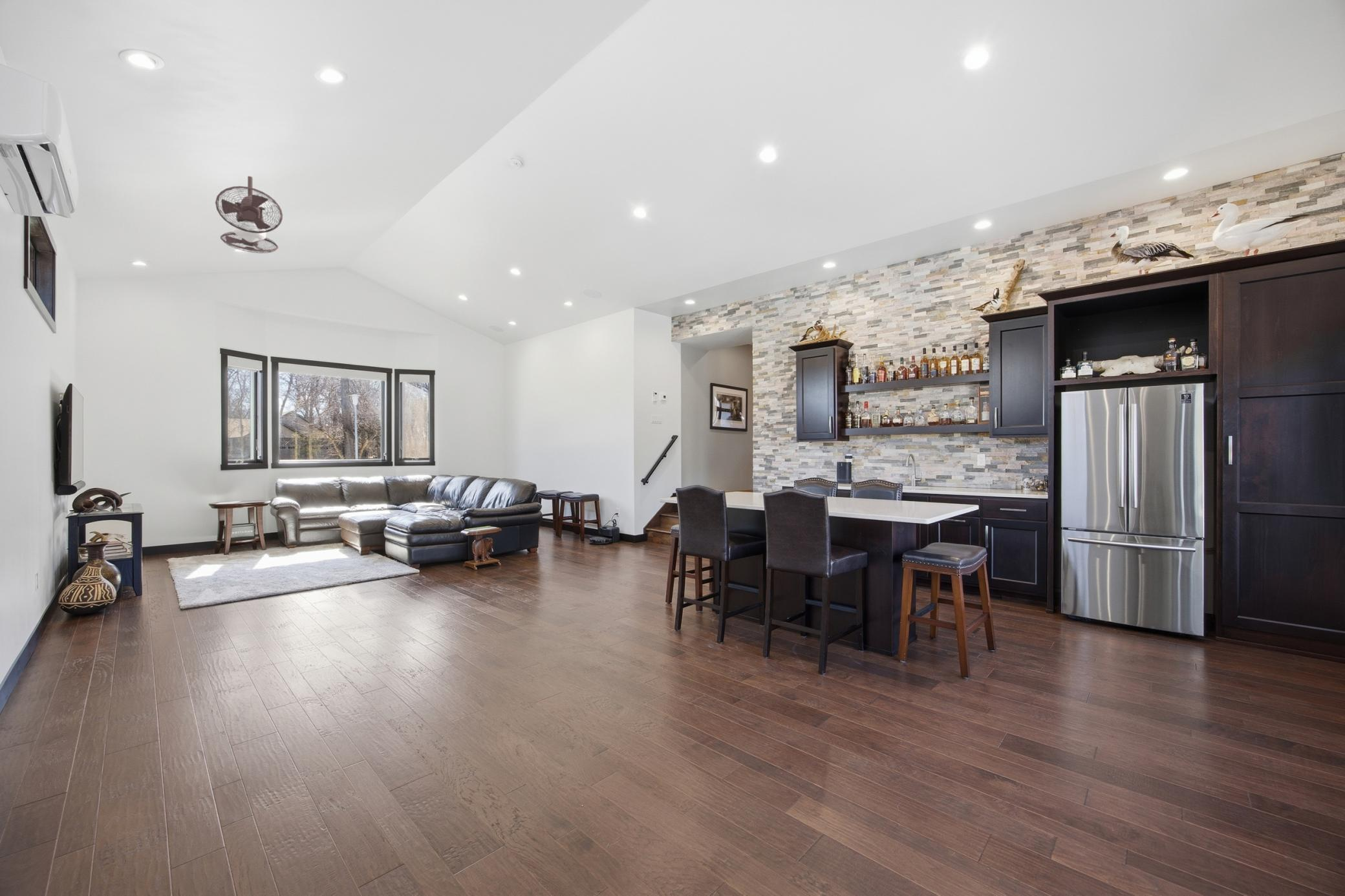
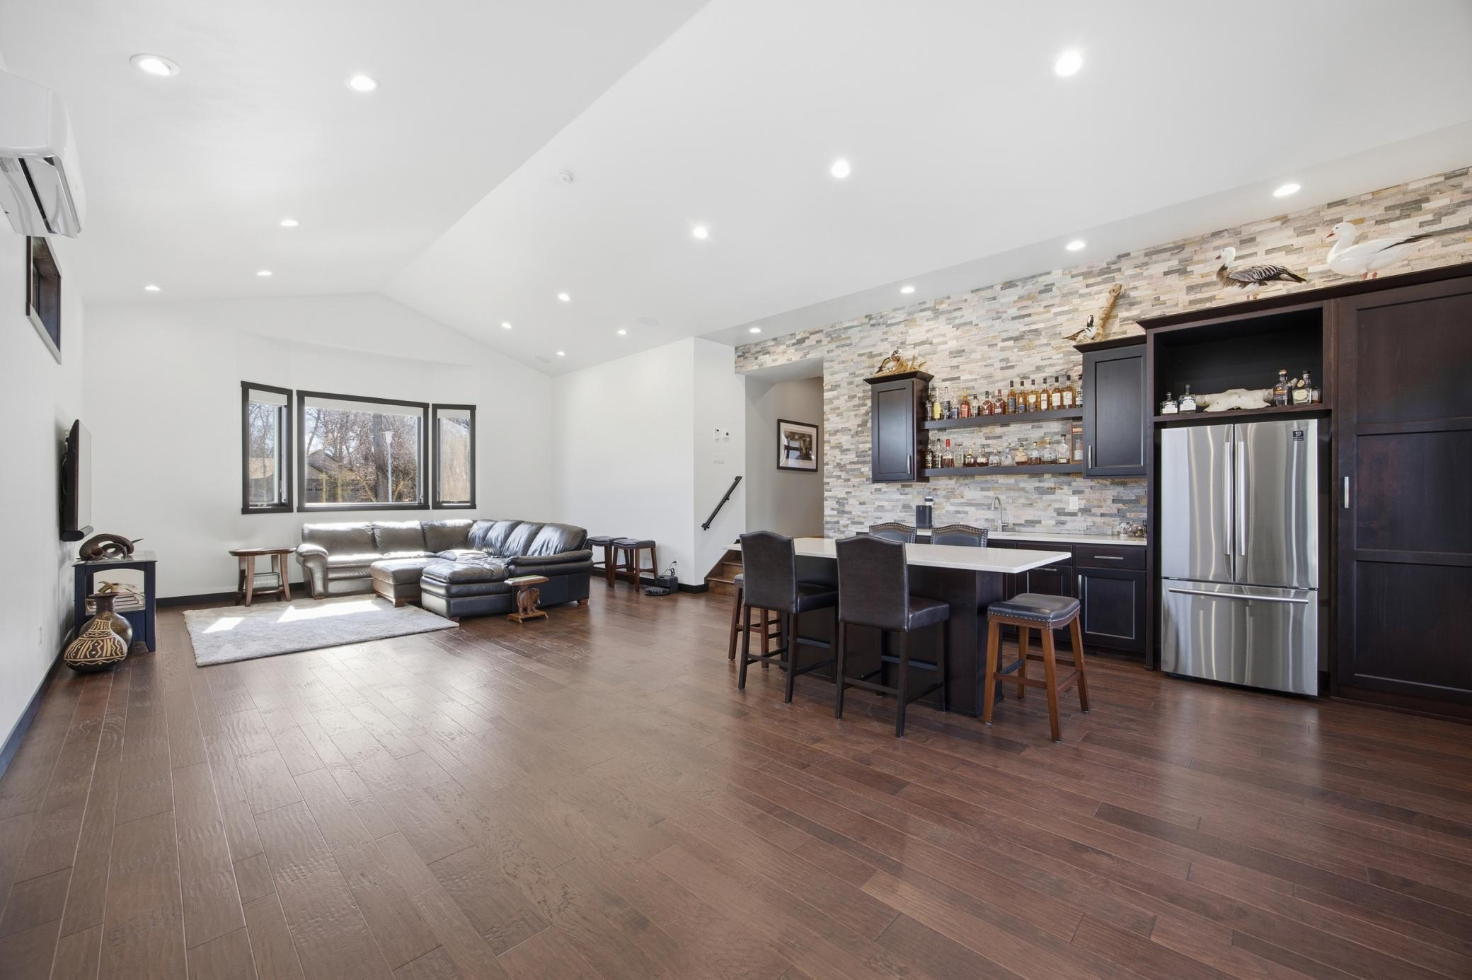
- ceiling fan (250, 209)
